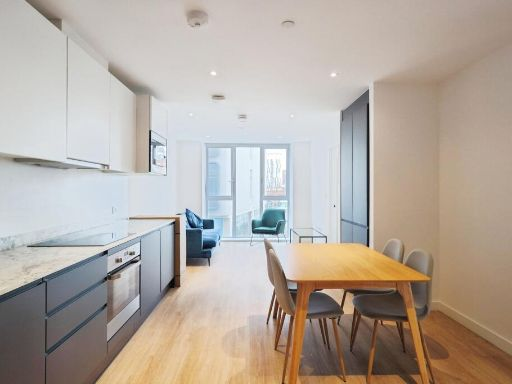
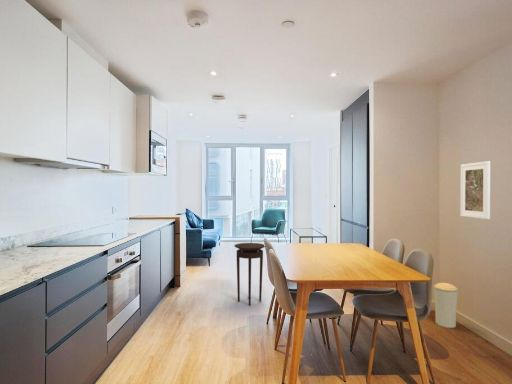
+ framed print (474, 190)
+ stool (249, 273)
+ trash can (445, 303)
